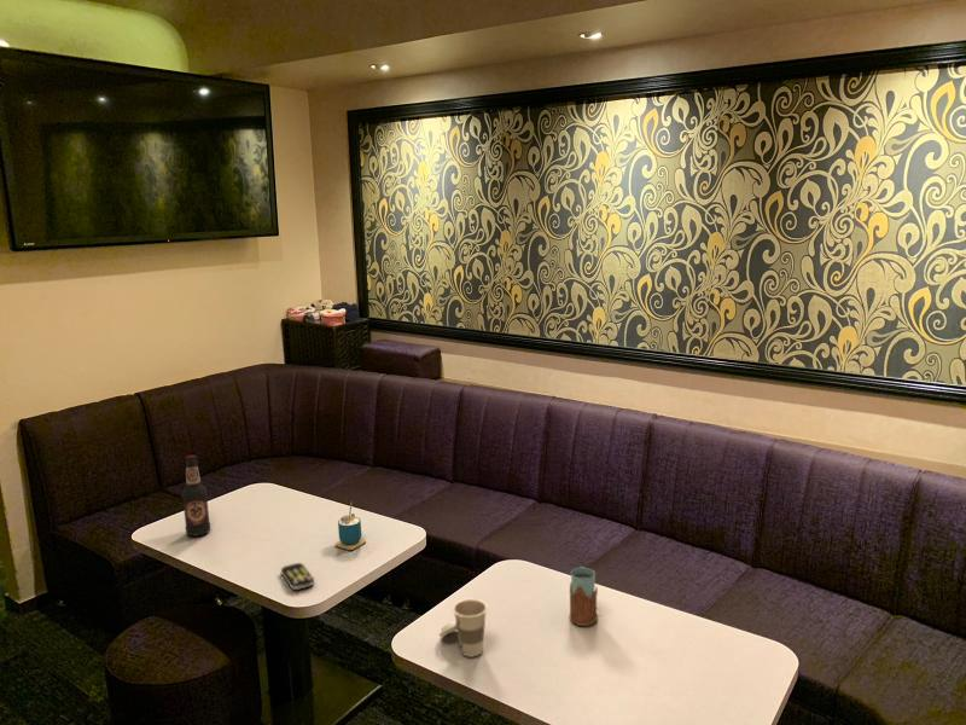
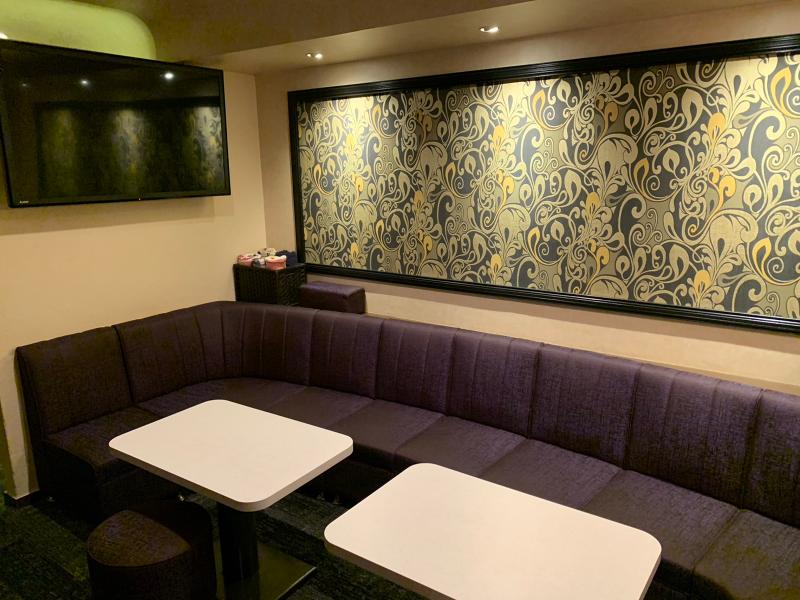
- cup (462, 625)
- remote control (297, 575)
- drinking glass (584, 592)
- cup (349, 524)
- bottle (194, 494)
